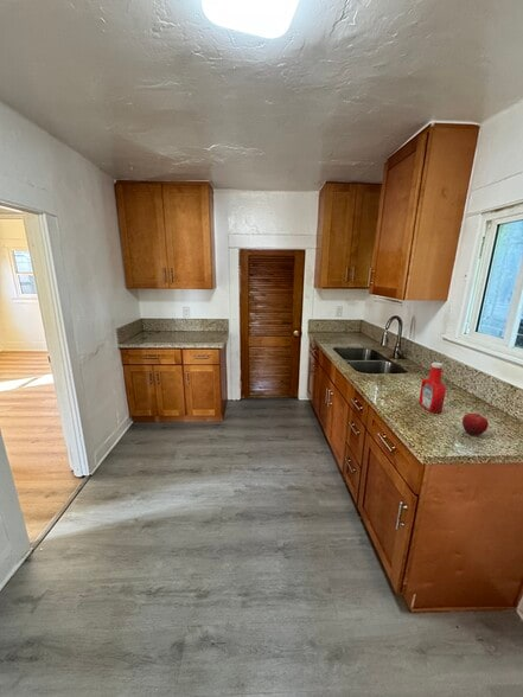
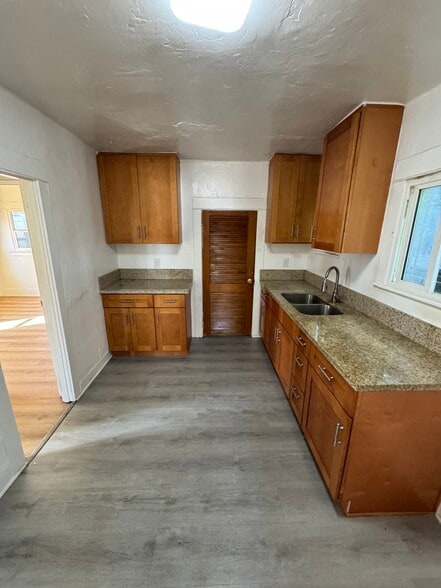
- fruit (474, 423)
- soap bottle (433, 385)
